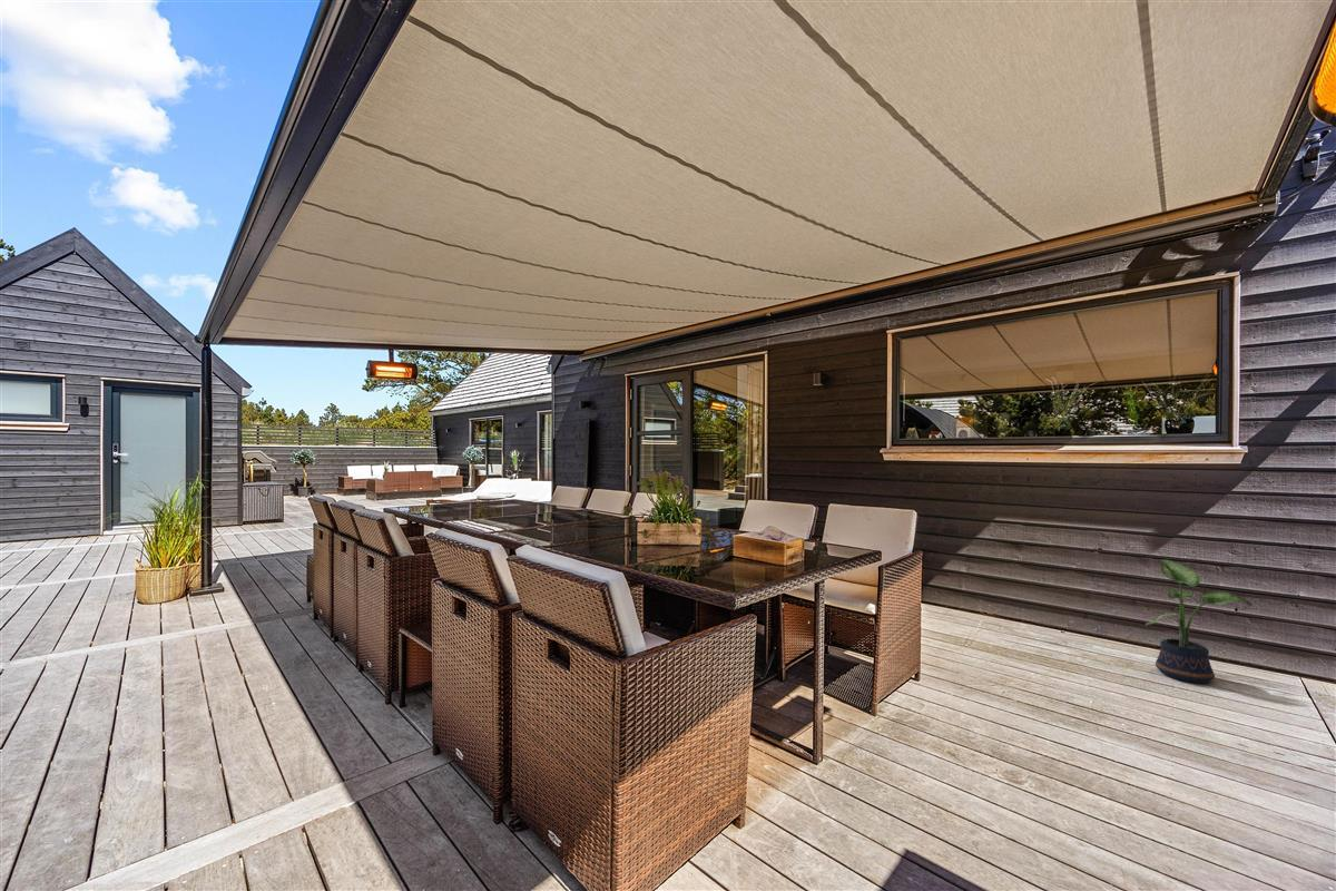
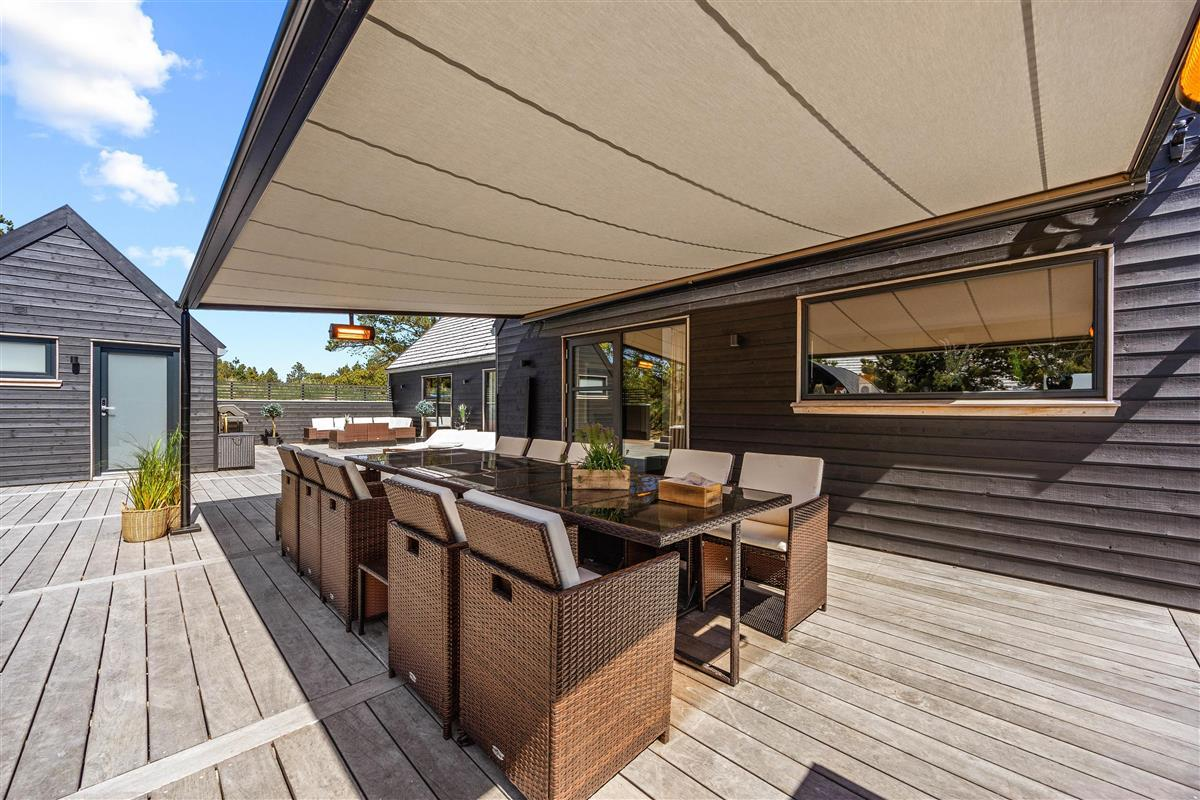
- potted plant (1190, 621)
